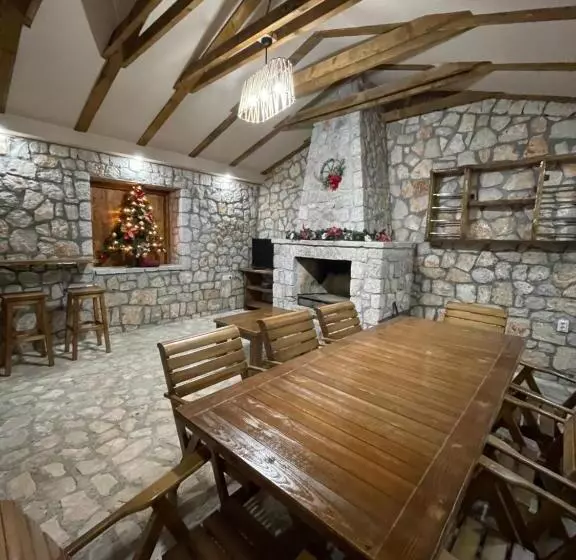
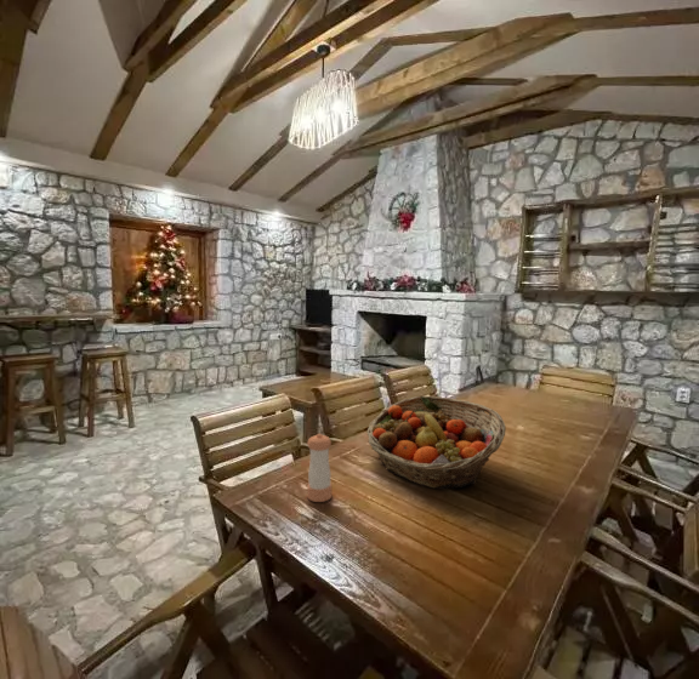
+ fruit basket (431, 436)
+ pepper shaker (319, 464)
